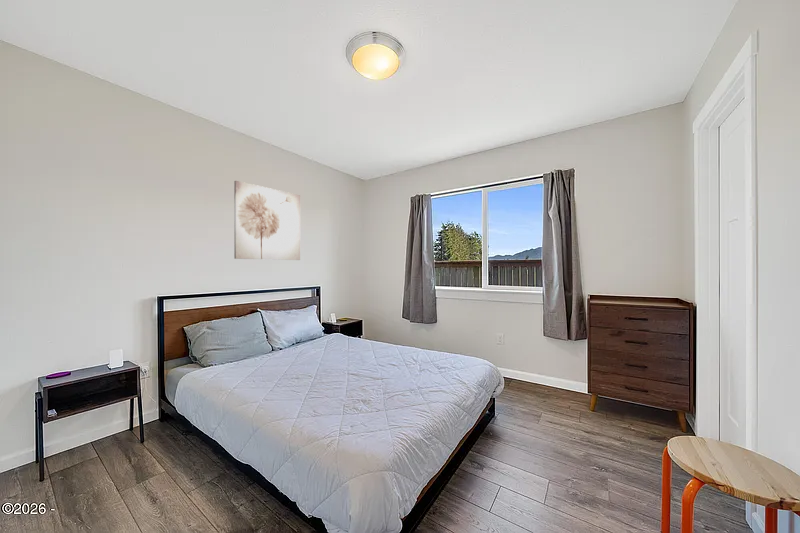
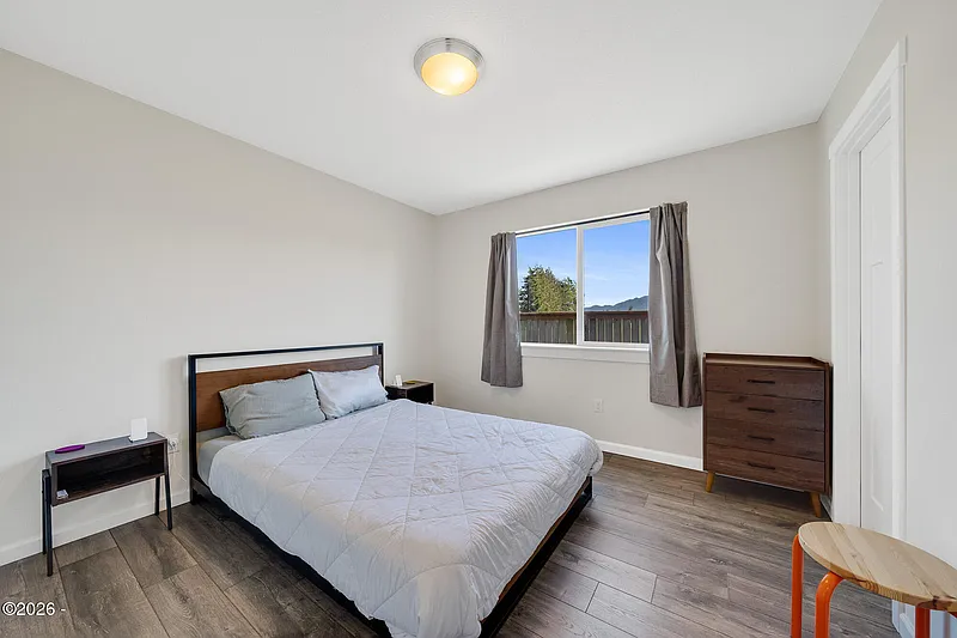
- wall art (270, 224)
